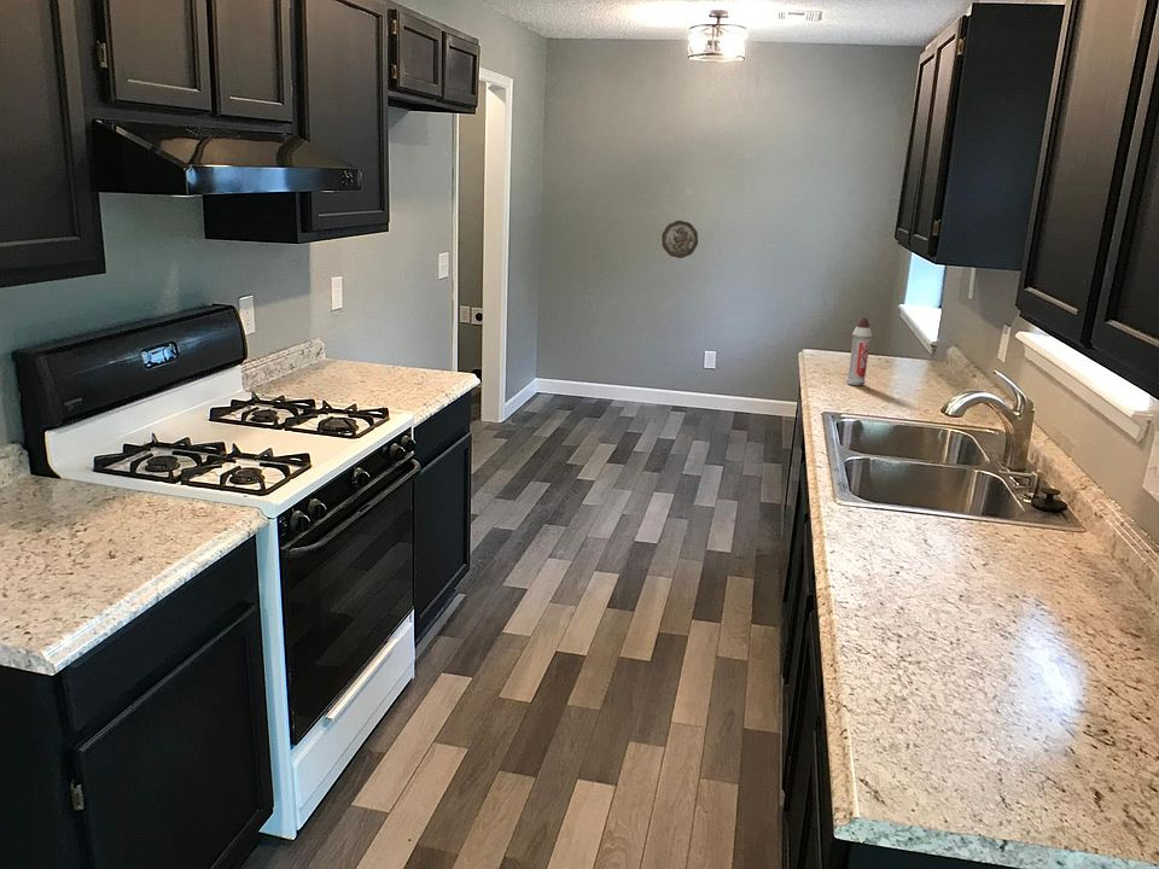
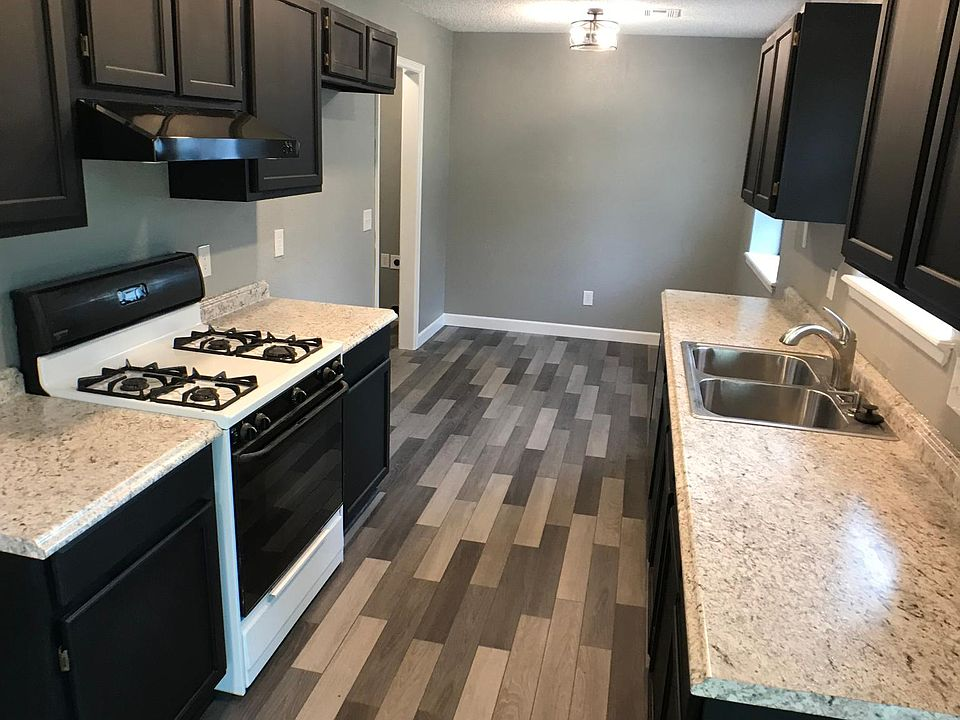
- decorative plate (680, 239)
- spray bottle (860, 351)
